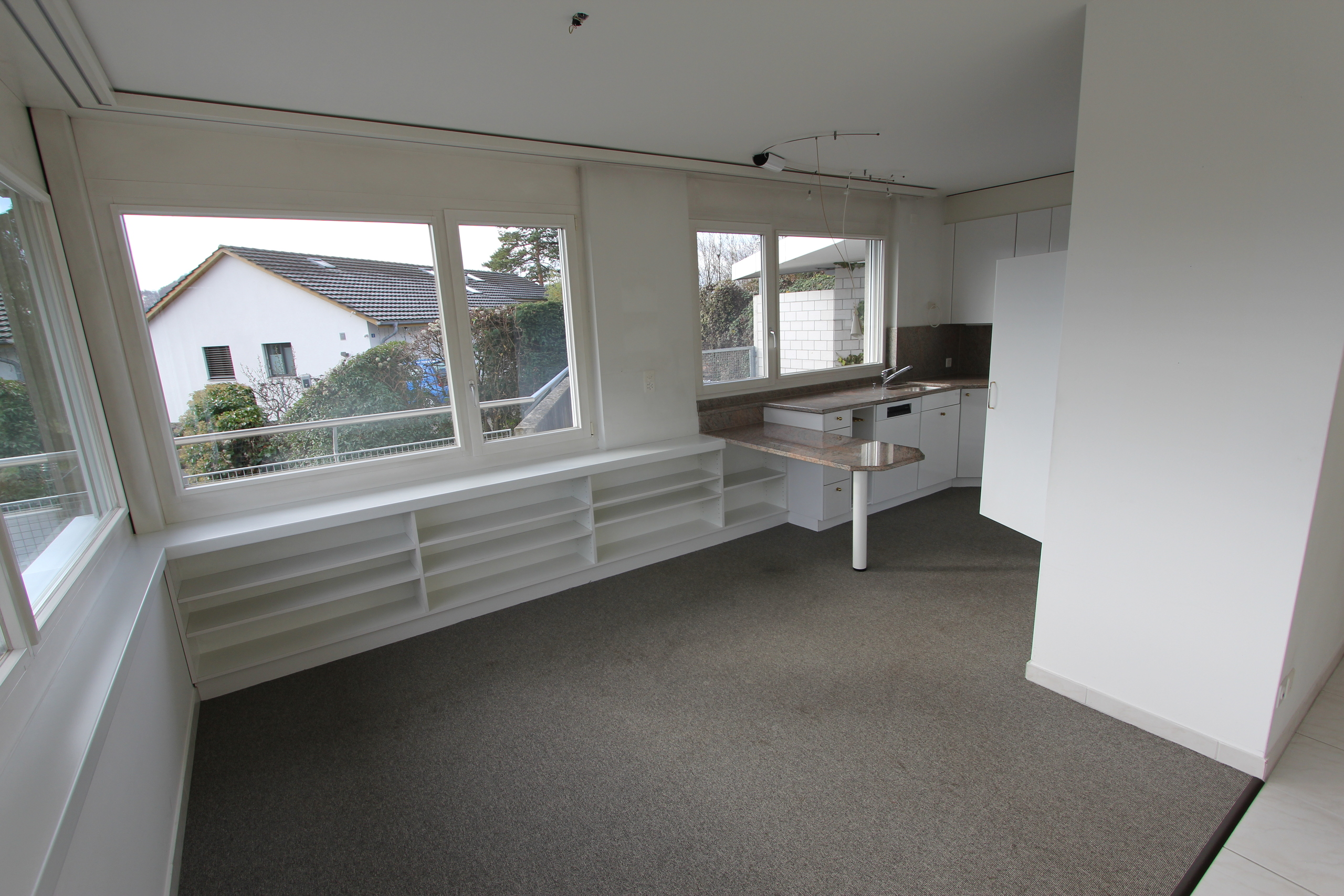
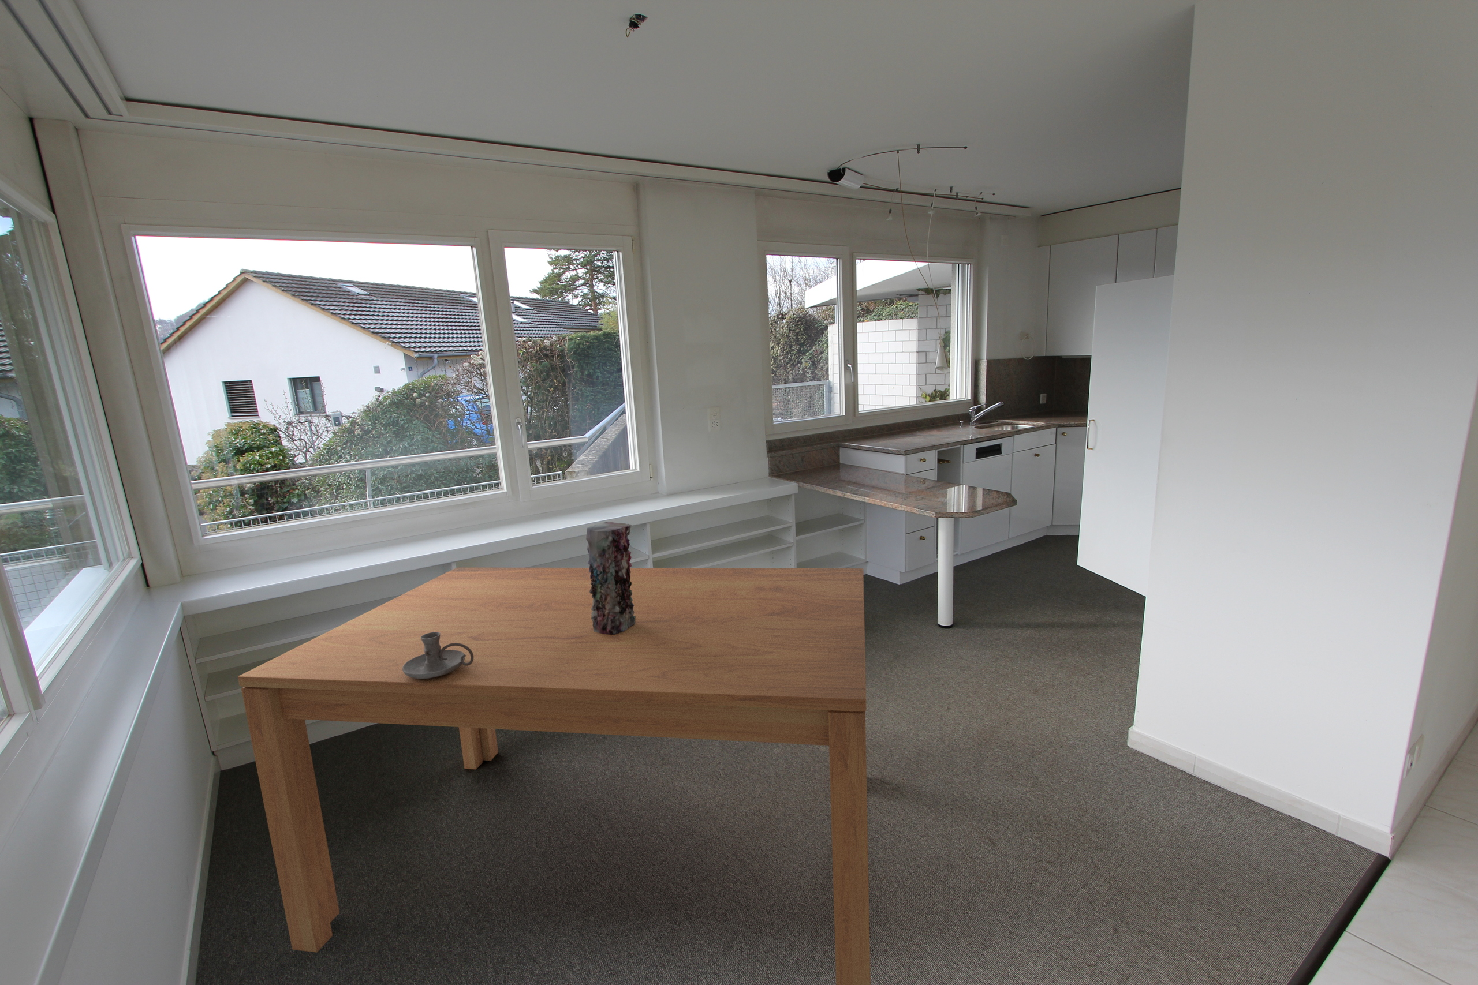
+ dining table (610, 734)
+ candle holder (439, 652)
+ vase (610, 576)
